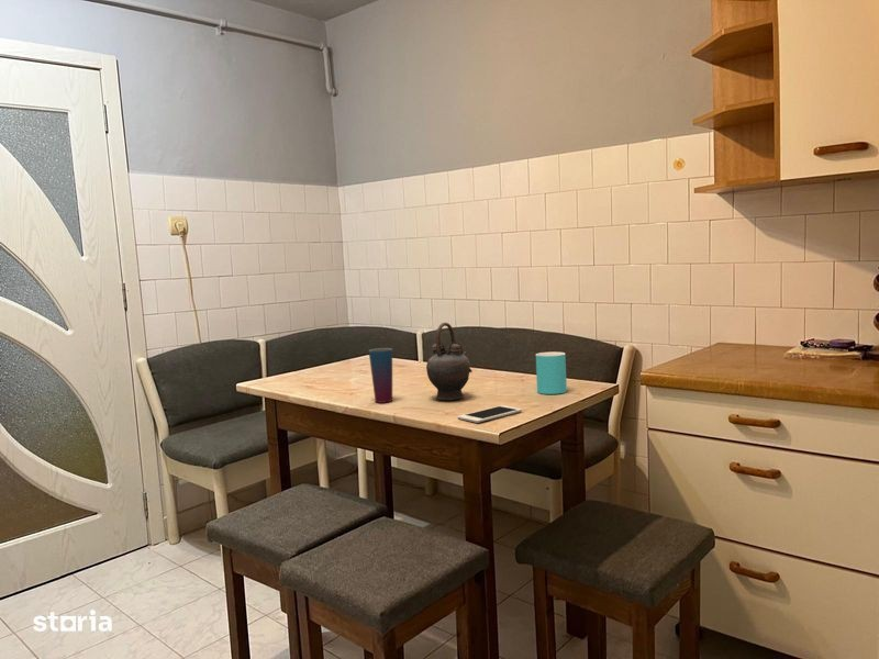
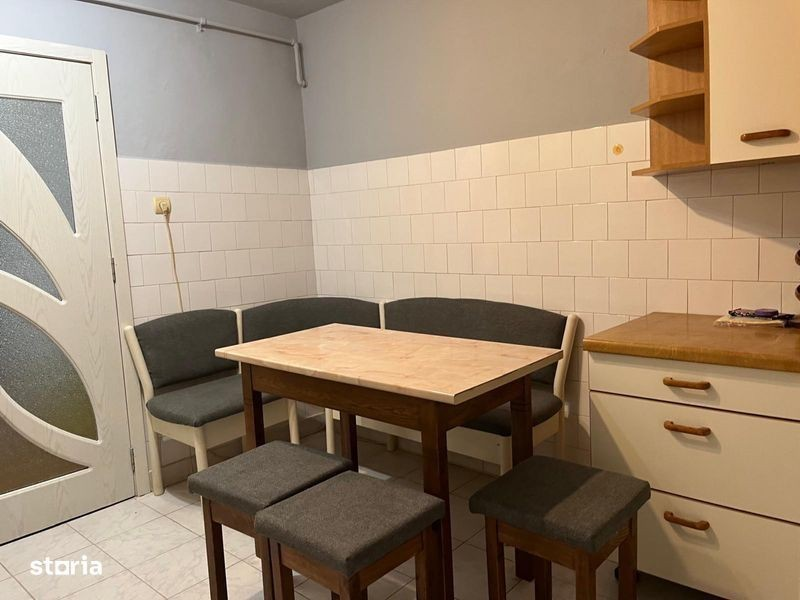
- cell phone (490, 413)
- cup (381, 375)
- teapot (450, 359)
- cup (550, 371)
